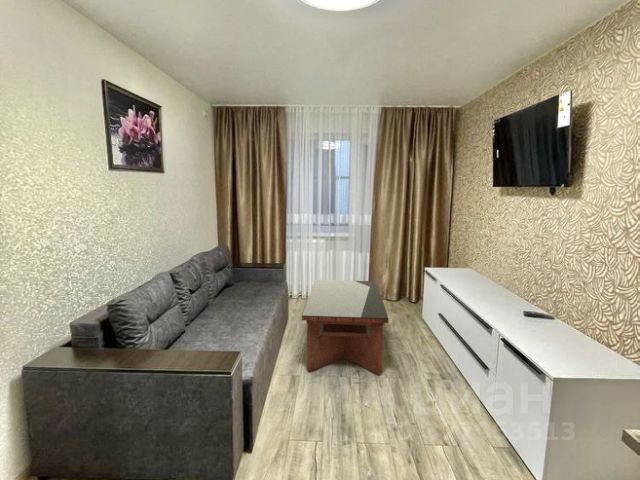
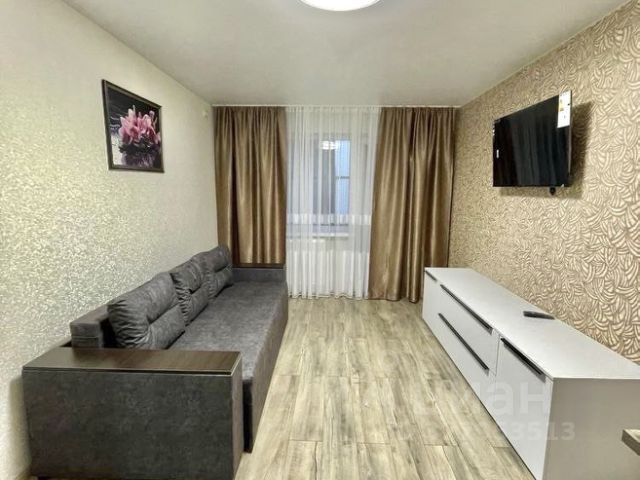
- coffee table (344, 320)
